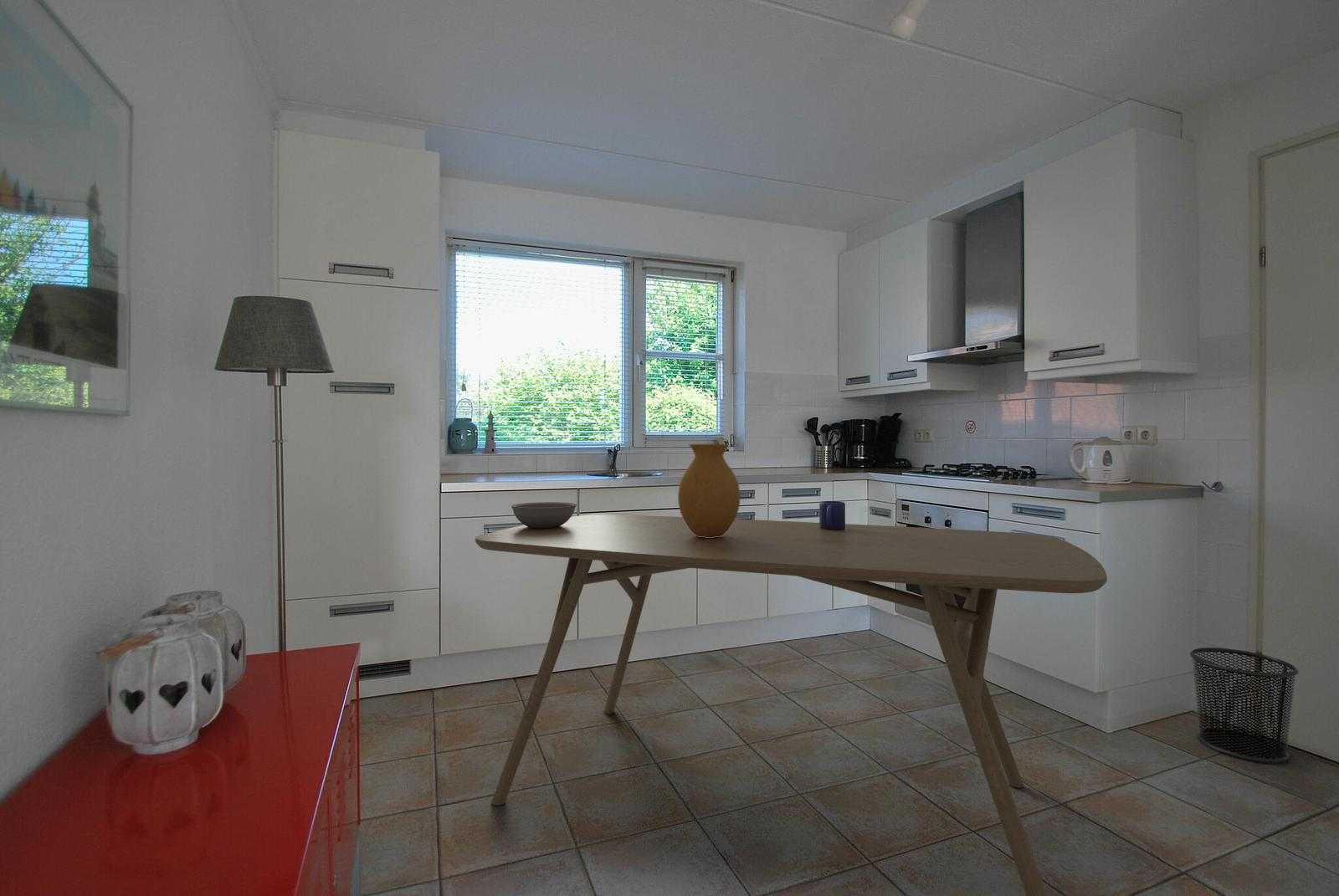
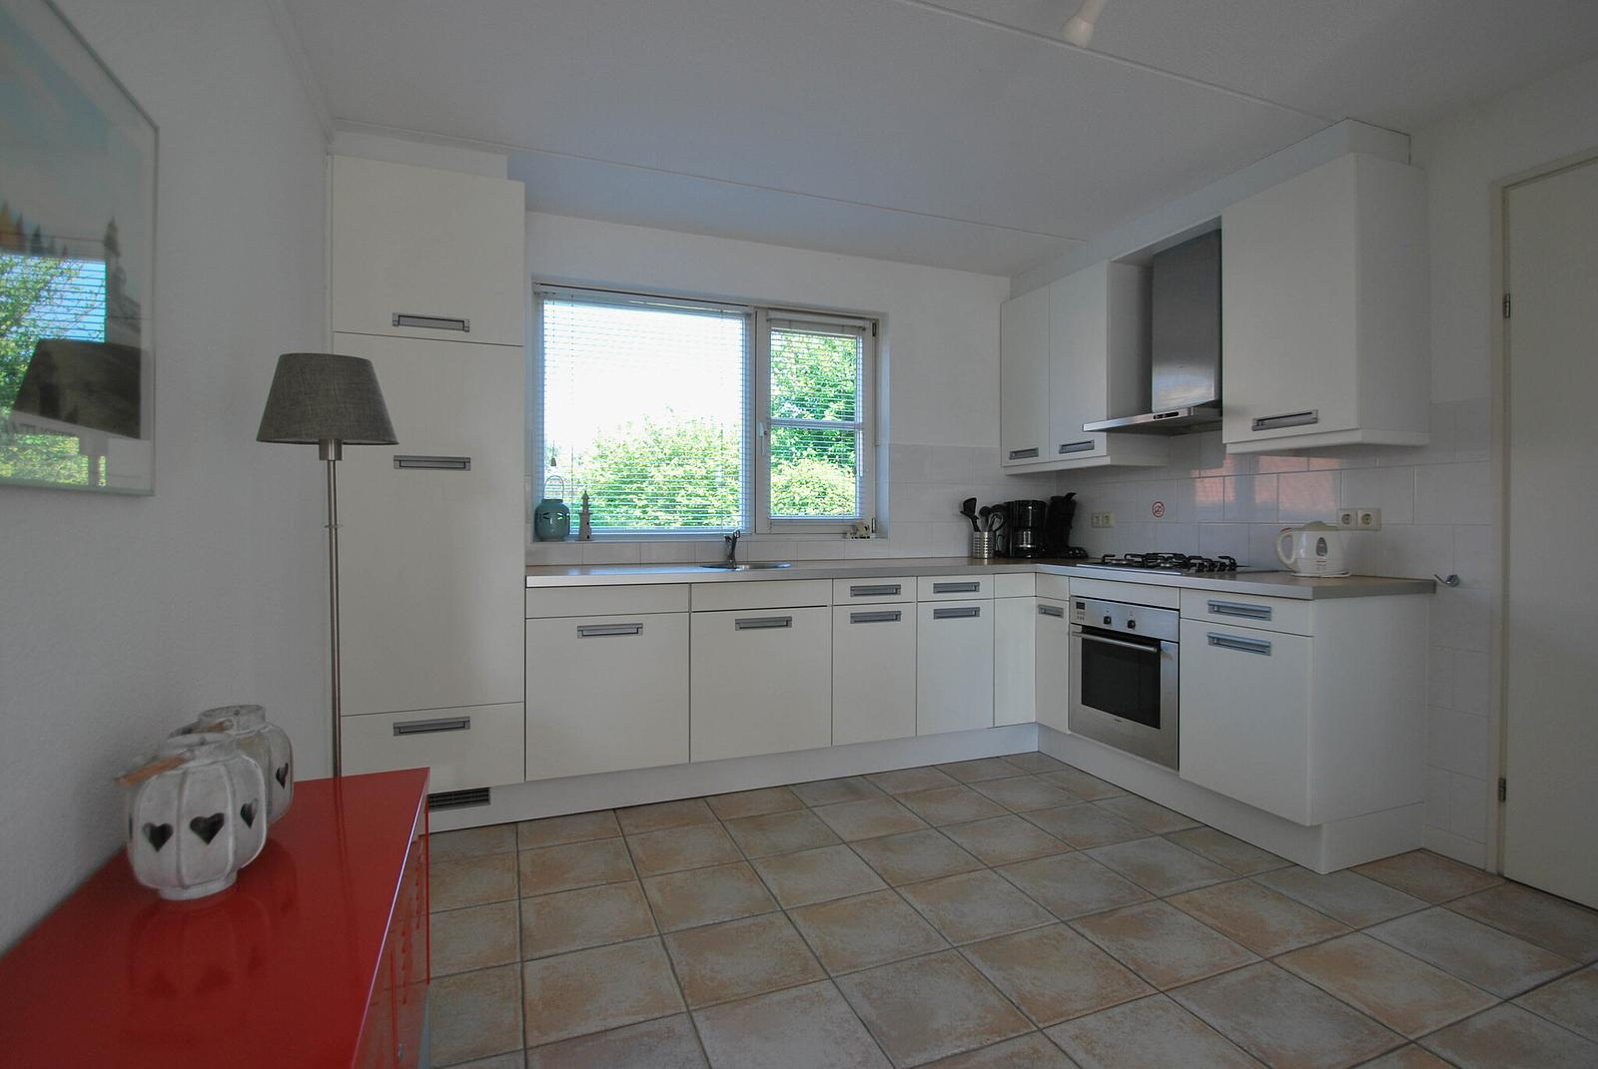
- mug (831, 515)
- bowl (544, 515)
- vase (709, 489)
- waste bin (1241, 703)
- dining table (773, 574)
